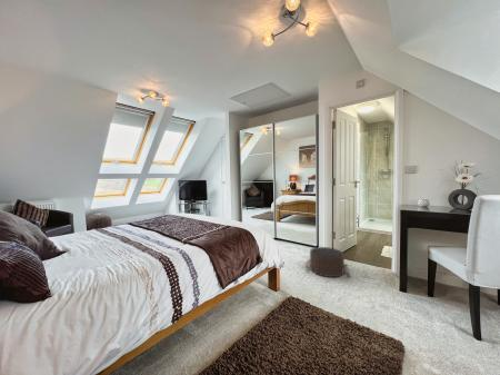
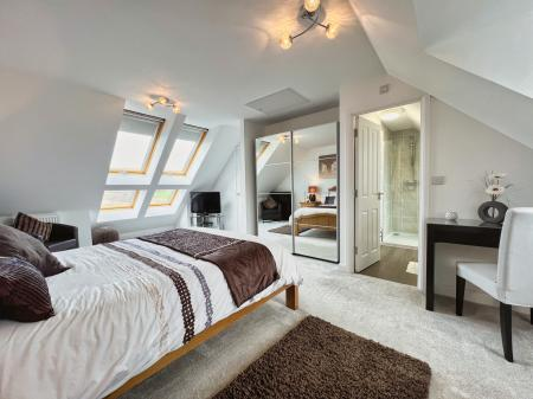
- pouf (326, 261)
